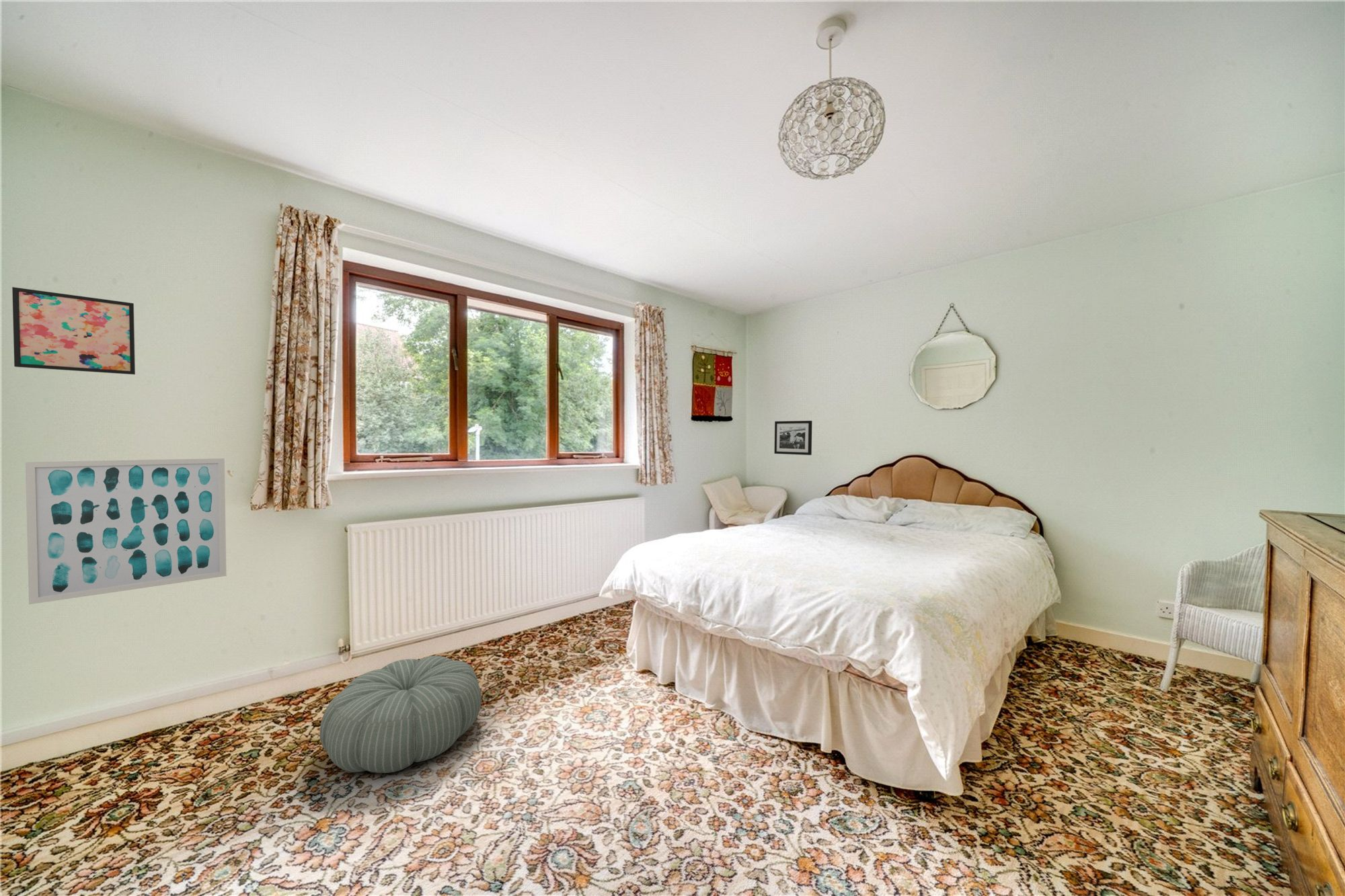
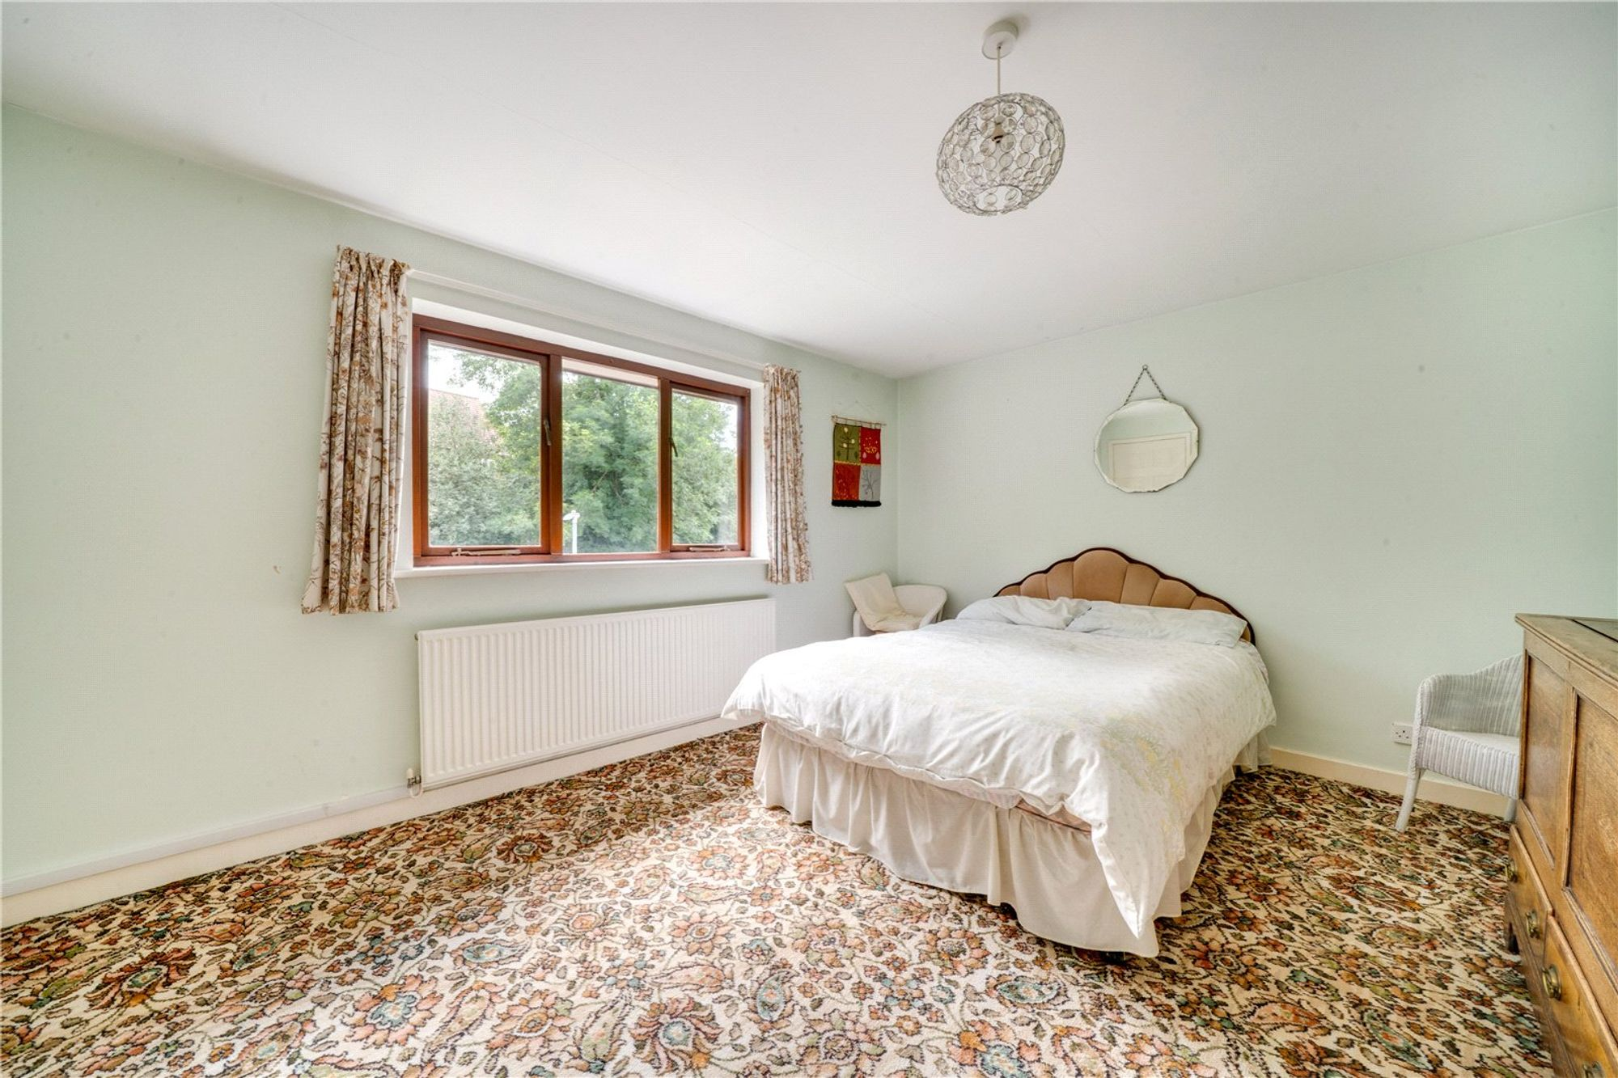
- picture frame (792, 438)
- pouf (407, 707)
- wall art (136, 524)
- wall art (77, 333)
